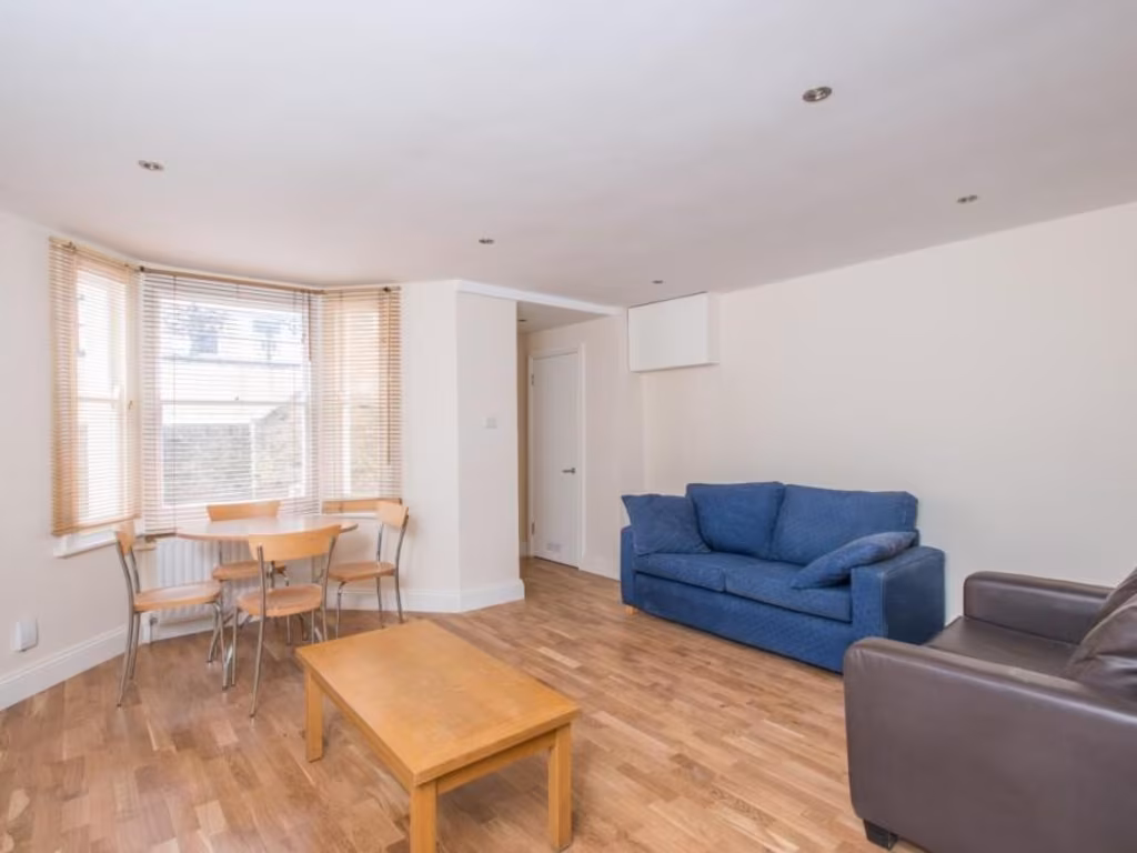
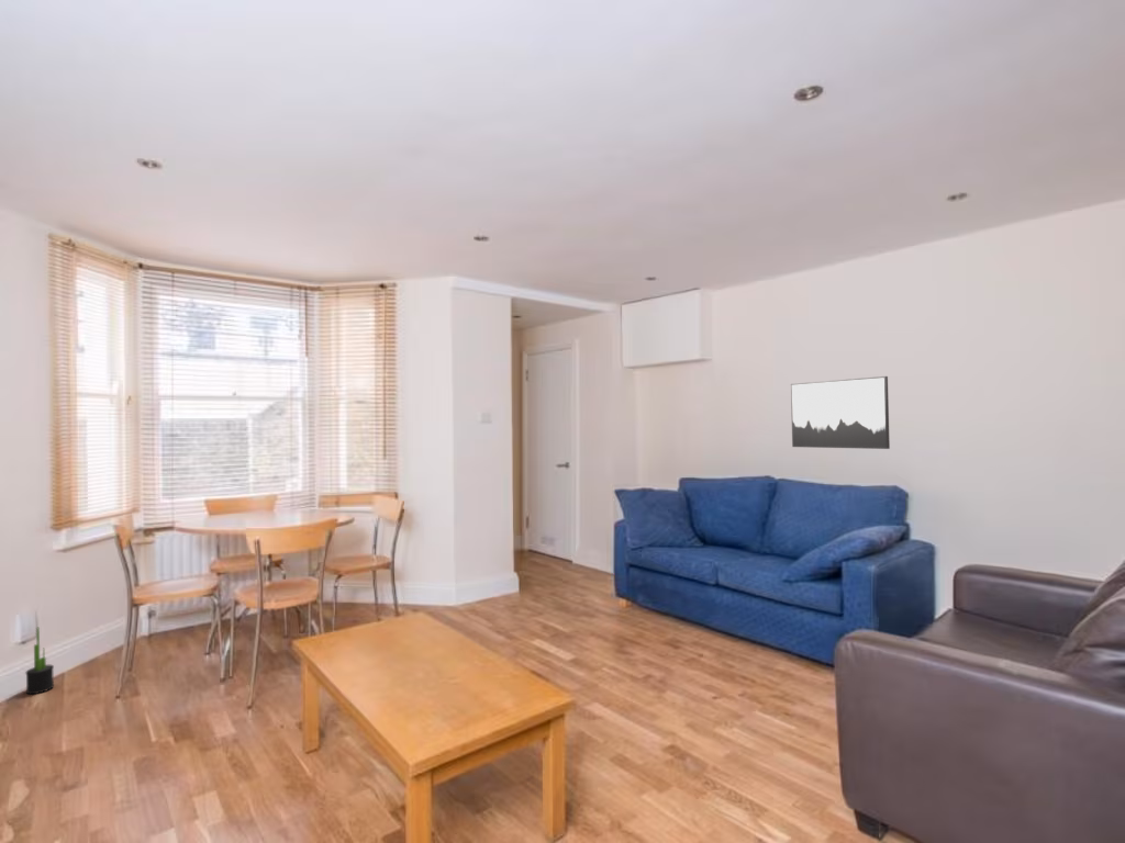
+ decorative plant (40, 659)
+ wall art (836, 414)
